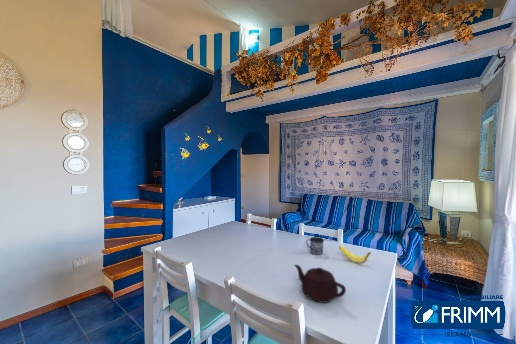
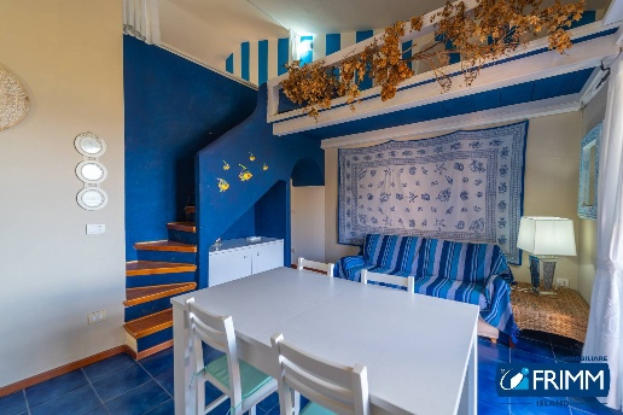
- banana (353, 254)
- mug (314, 245)
- teapot (317, 281)
